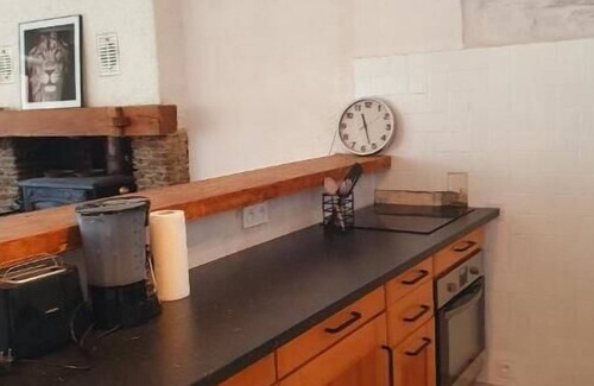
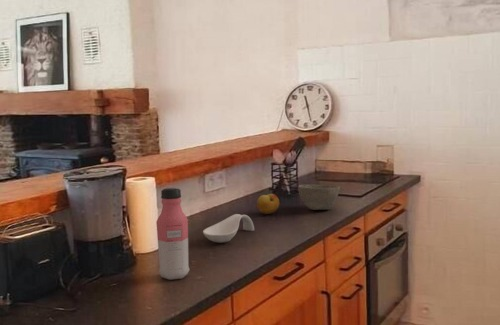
+ fruit (268, 204)
+ water bottle (172, 232)
+ bowl (319, 197)
+ spoon rest (230, 227)
